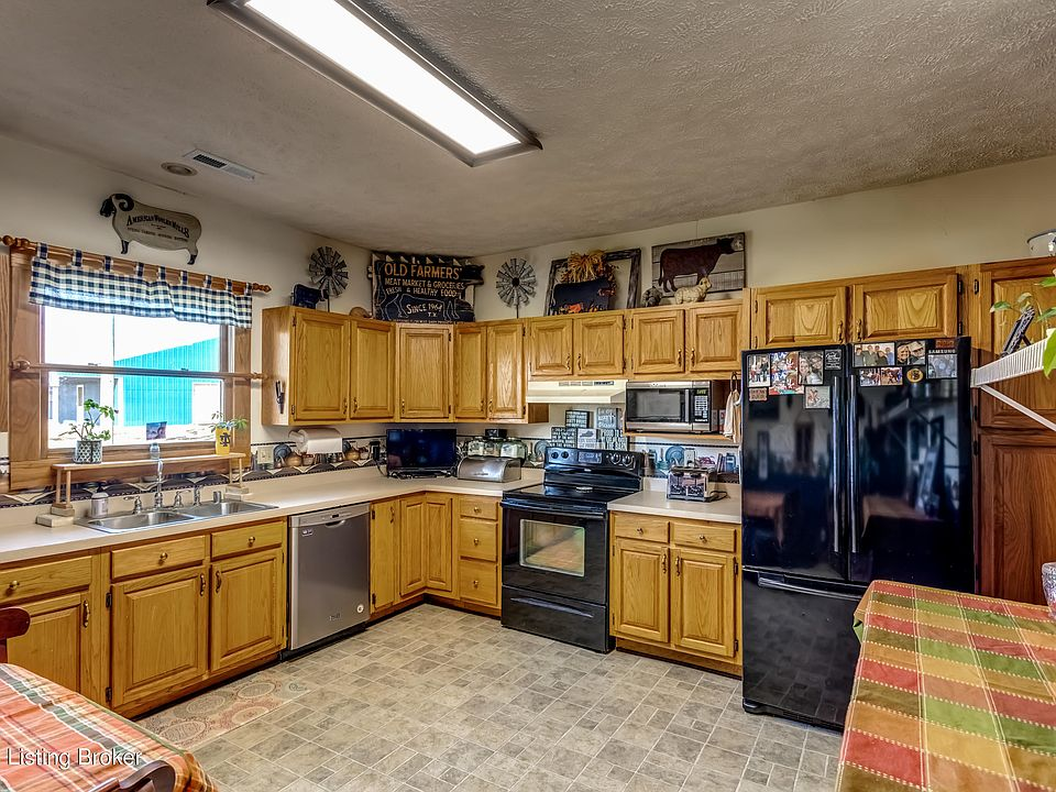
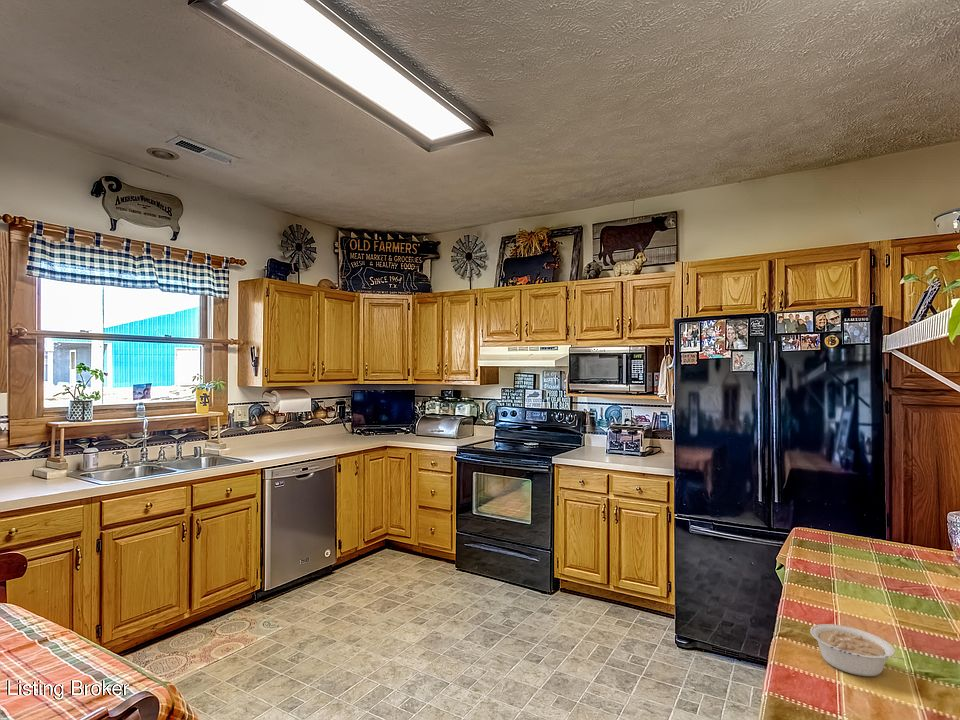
+ legume (854, 650)
